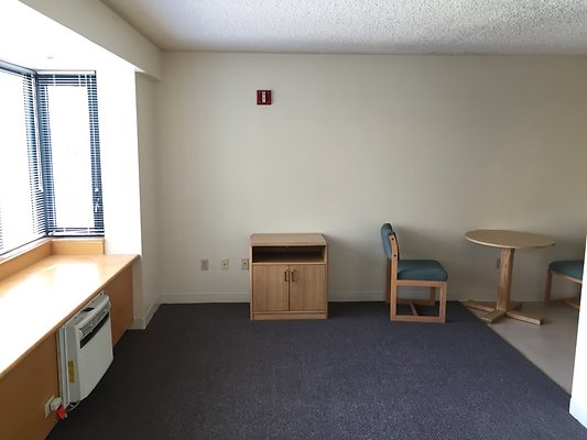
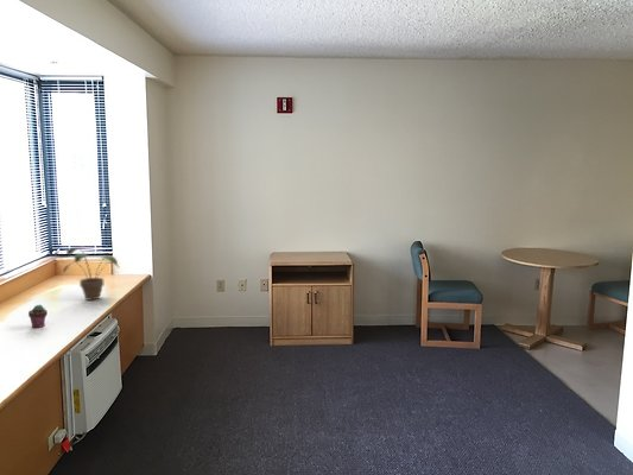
+ potted plant (90, 274)
+ potted succulent (38, 315)
